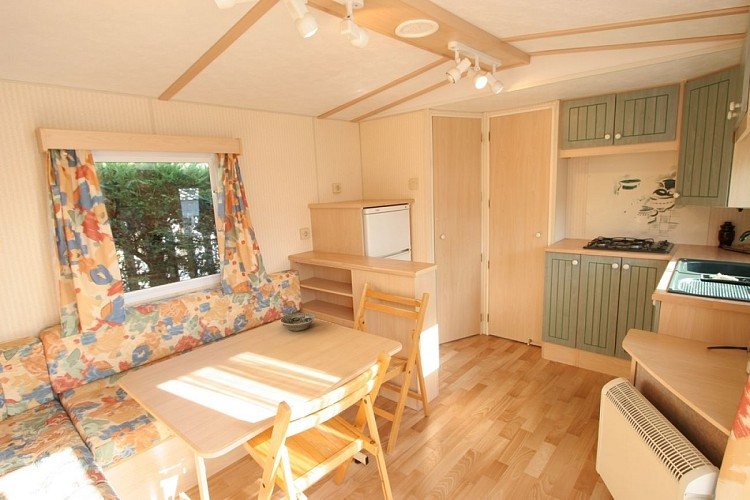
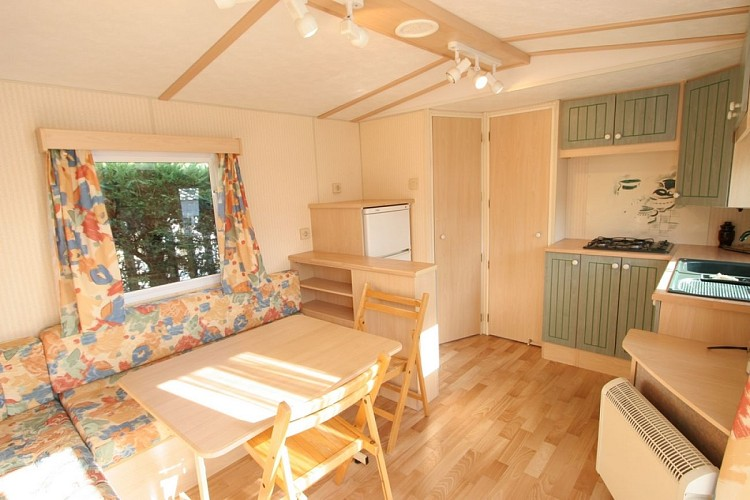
- bowl (298, 322)
